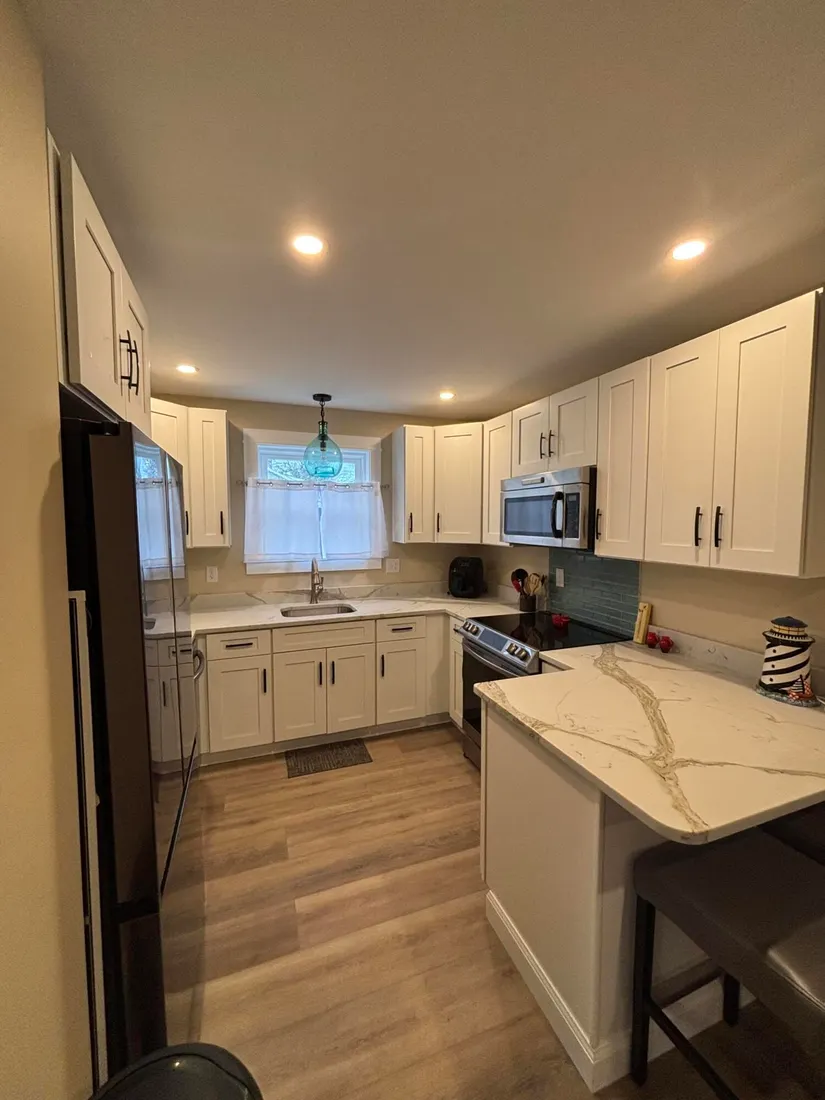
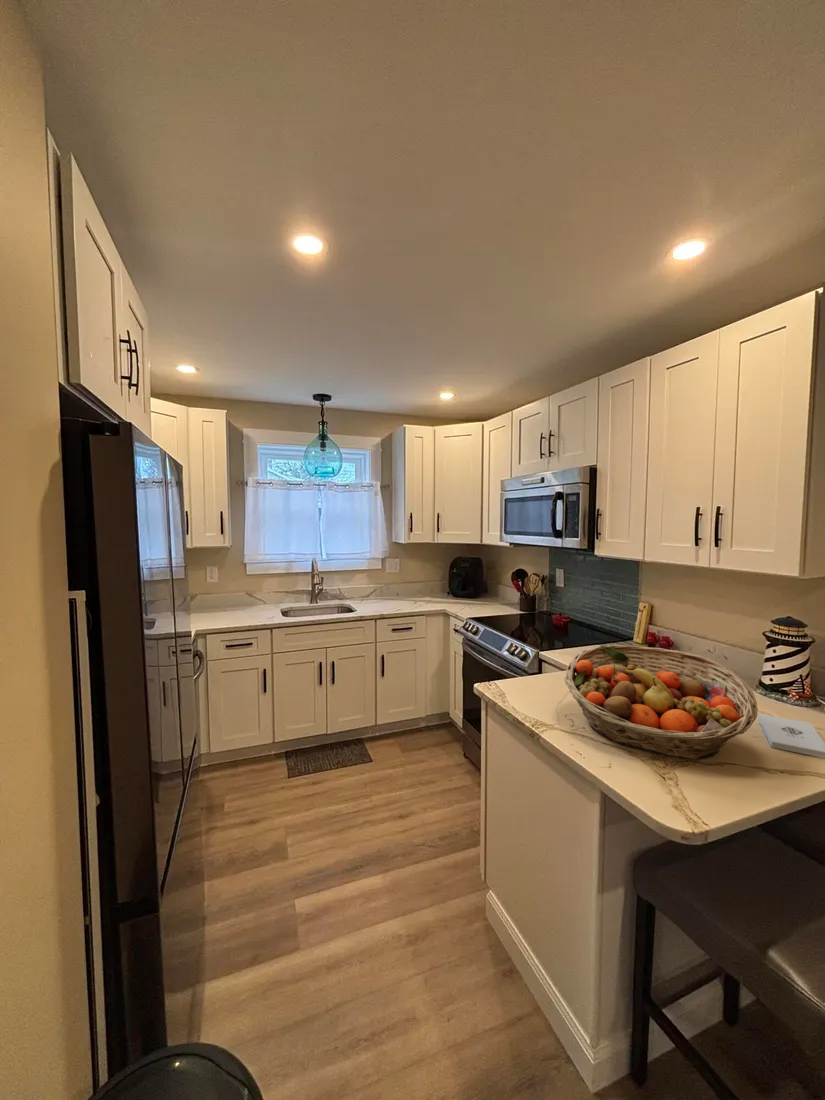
+ notepad (791, 734)
+ fruit basket (651, 696)
